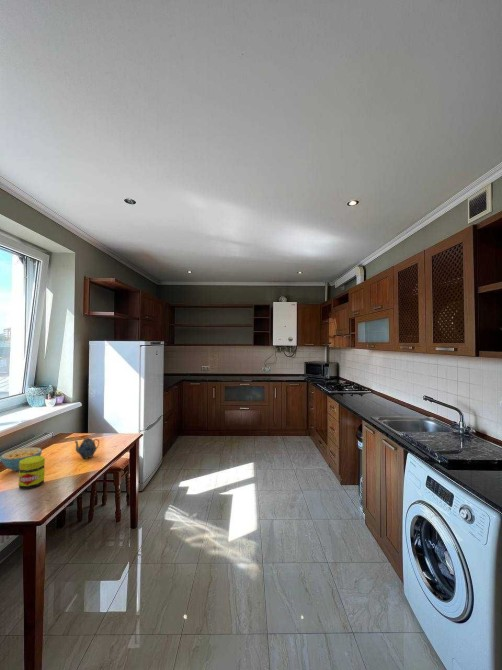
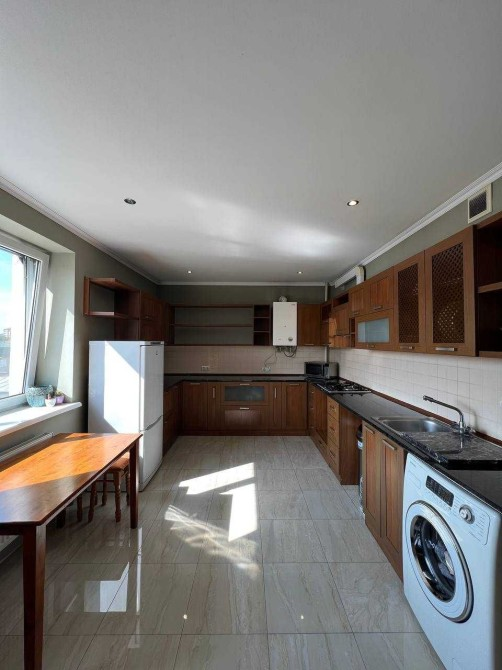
- jar (31, 472)
- teapot (86, 447)
- cereal bowl (21, 459)
